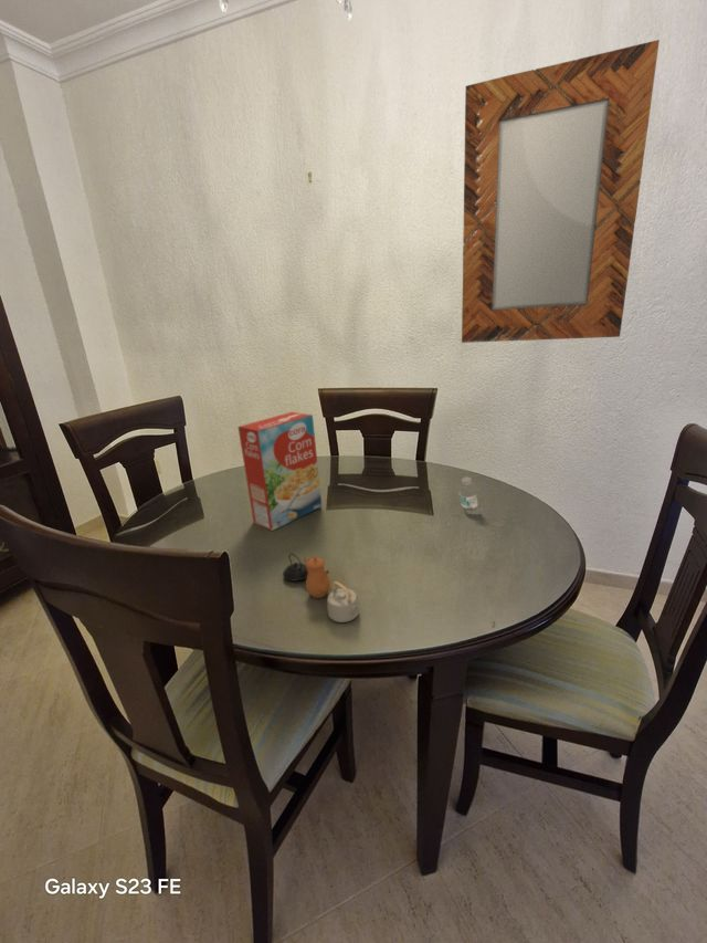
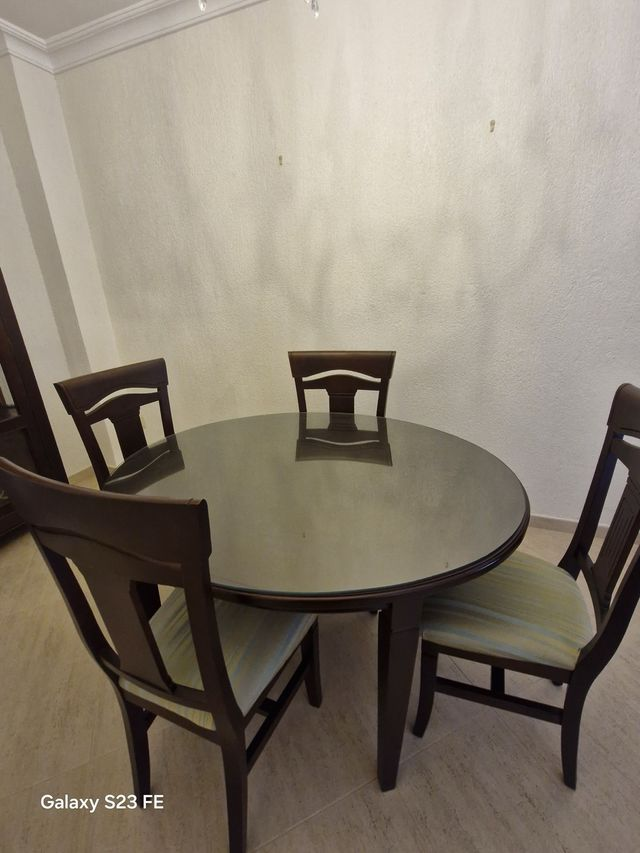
- cereal box (282, 469)
- home mirror (545, 216)
- jar (471, 496)
- teapot (318, 576)
